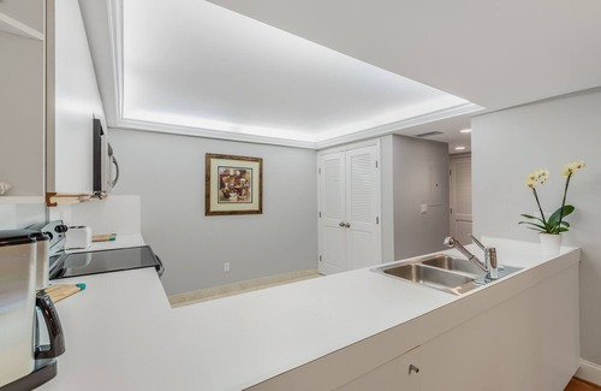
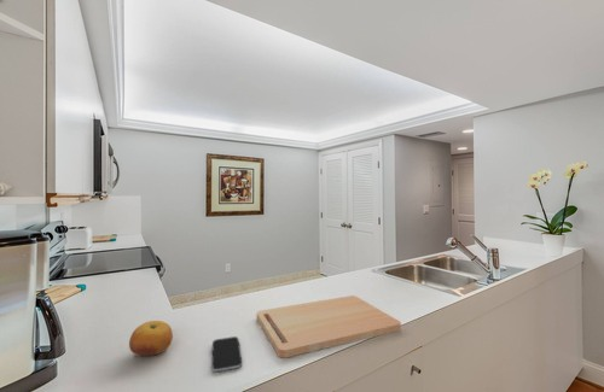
+ fruit (151, 338)
+ smartphone (226, 352)
+ cutting board (325, 320)
